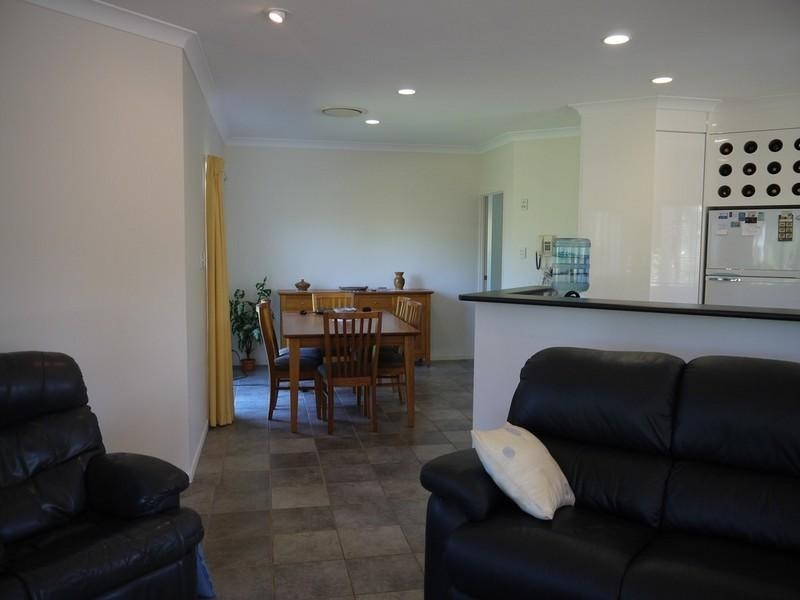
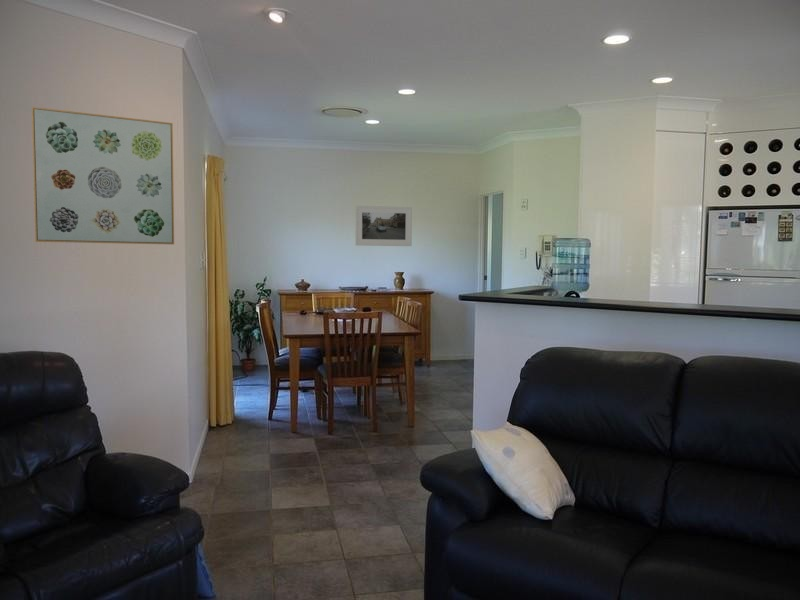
+ wall art (107, 179)
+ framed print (383, 226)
